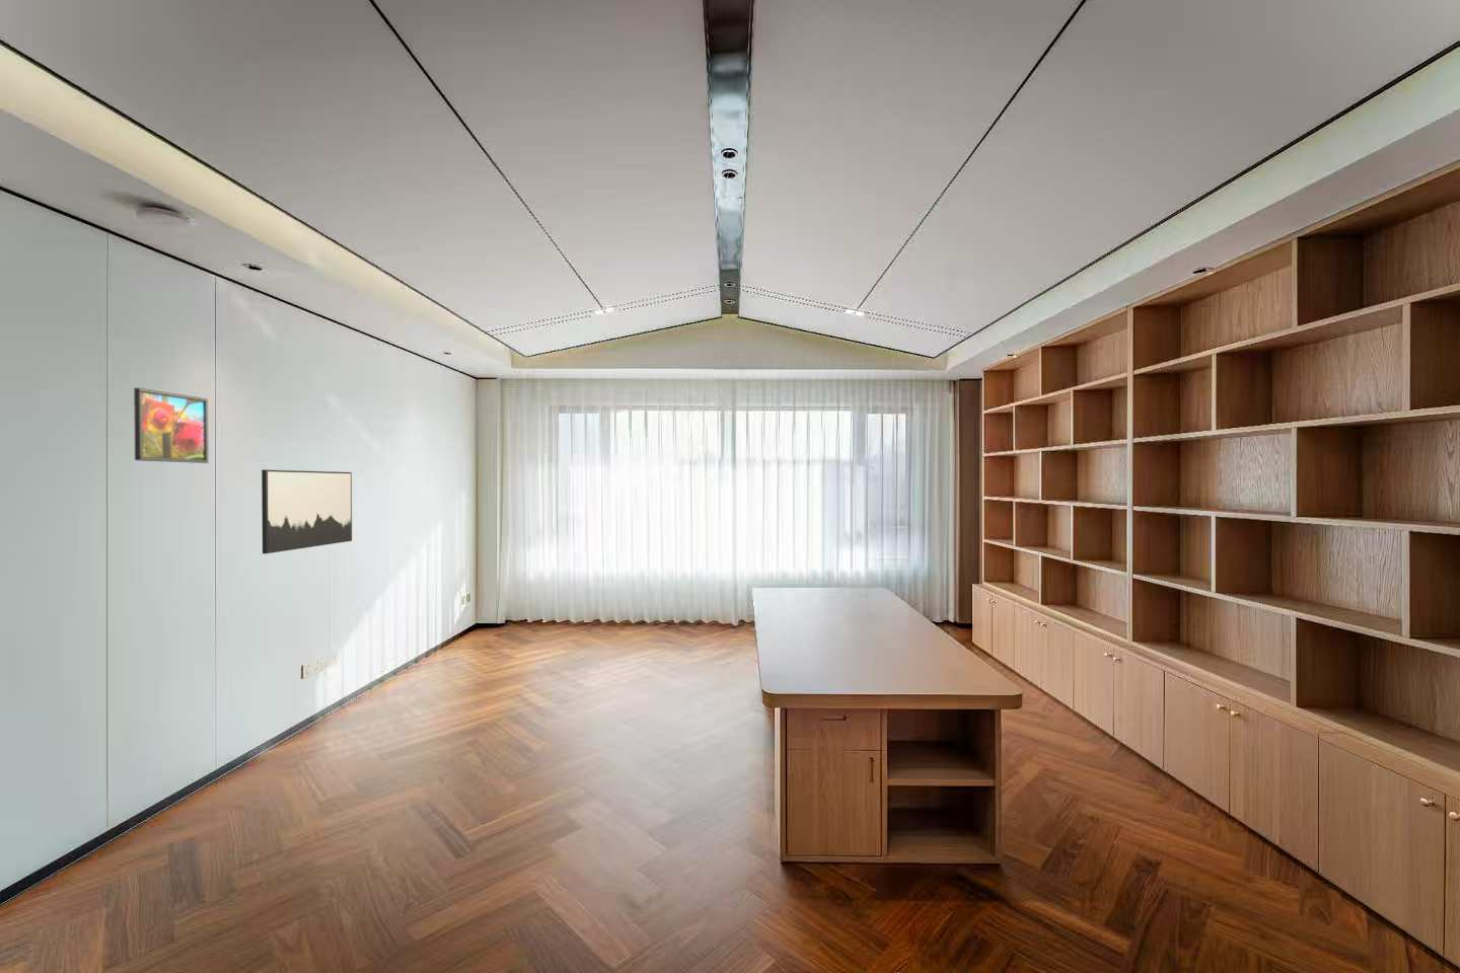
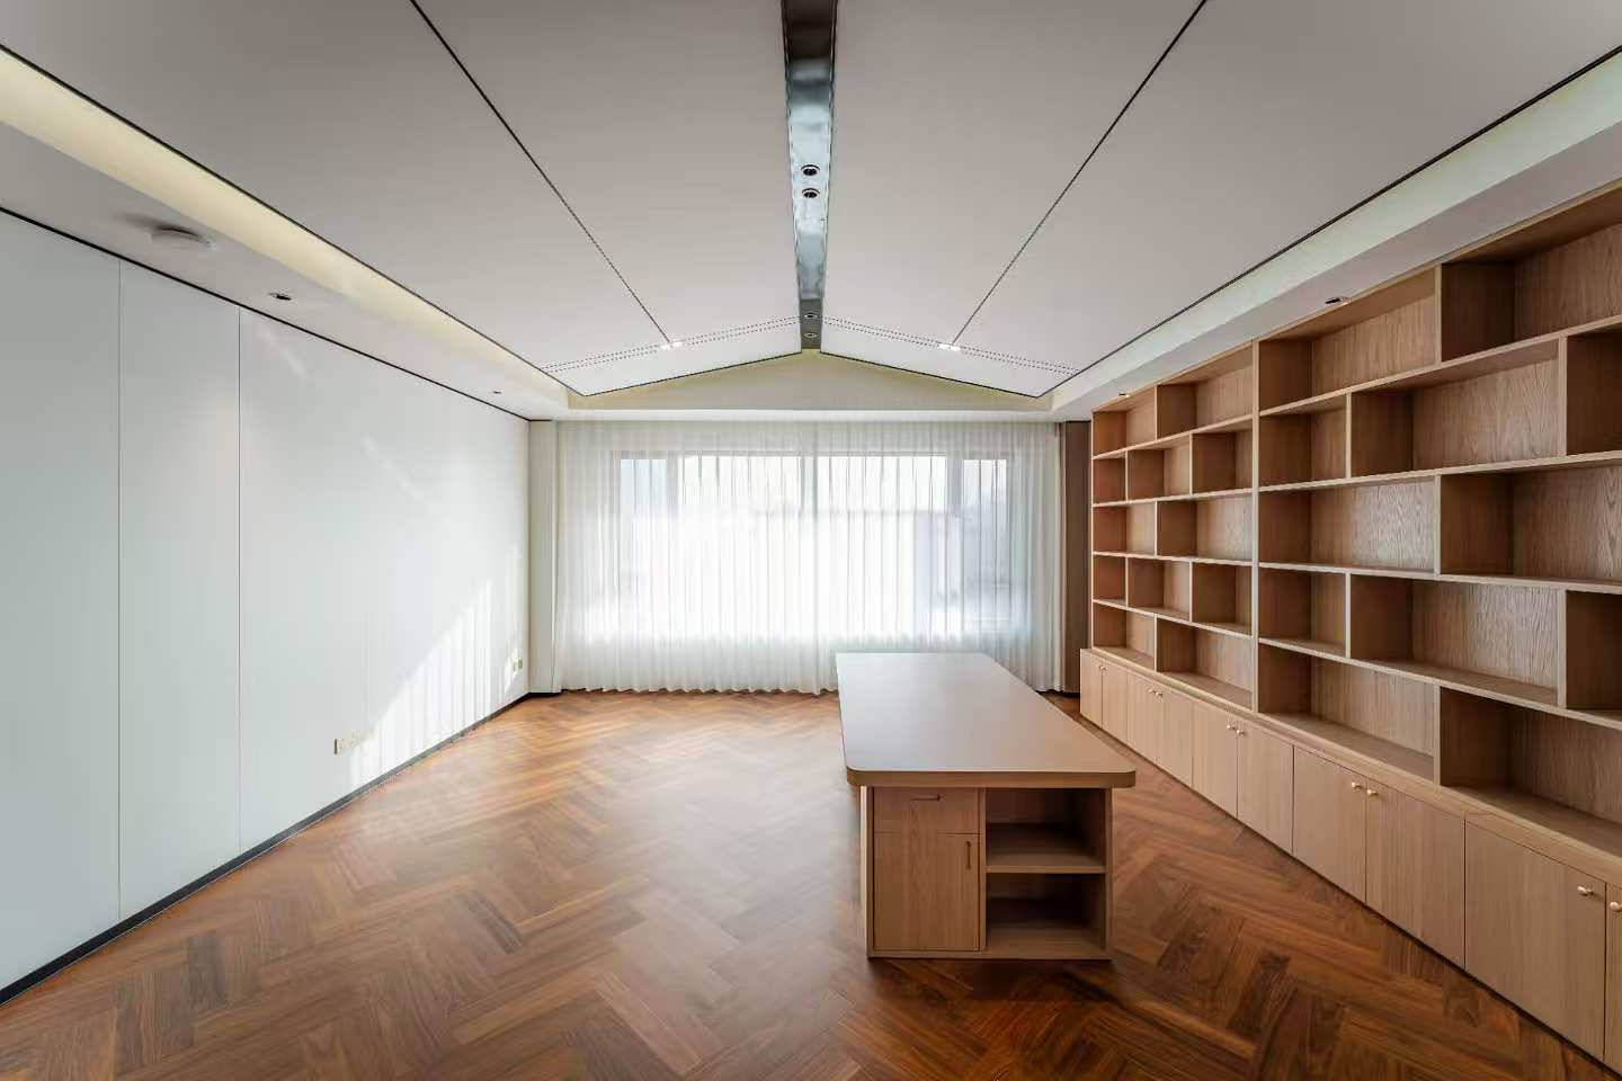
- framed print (174, 428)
- wall art (312, 509)
